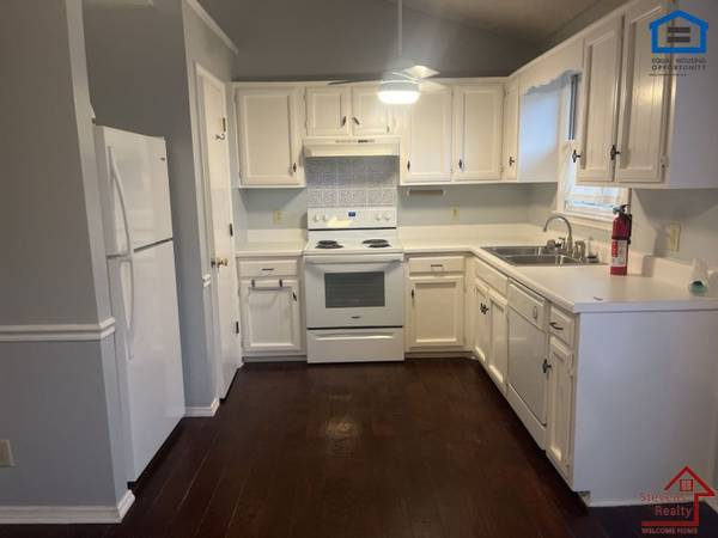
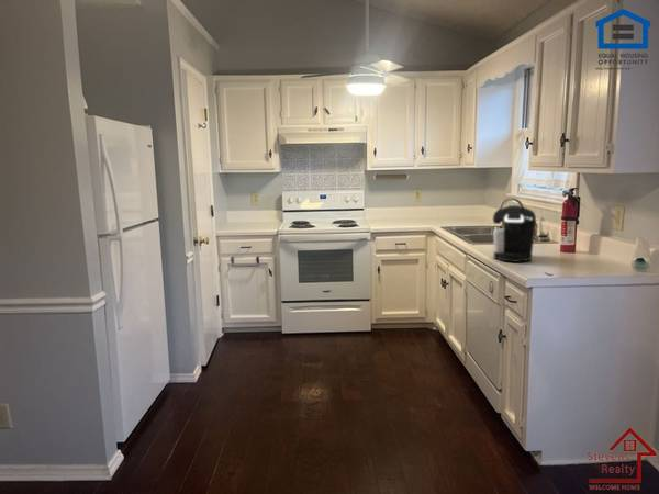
+ coffee maker (513, 232)
